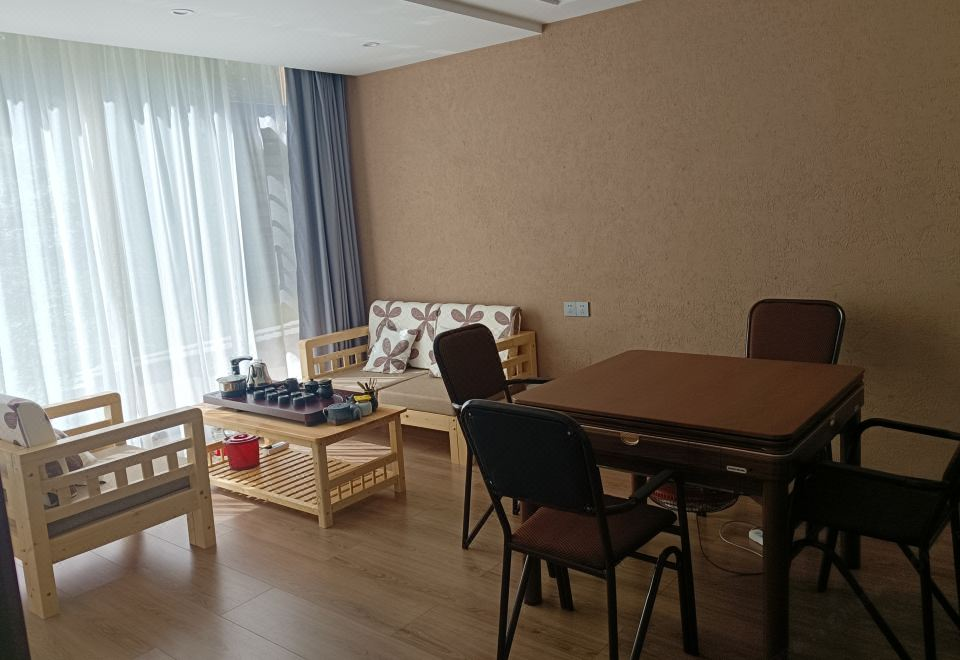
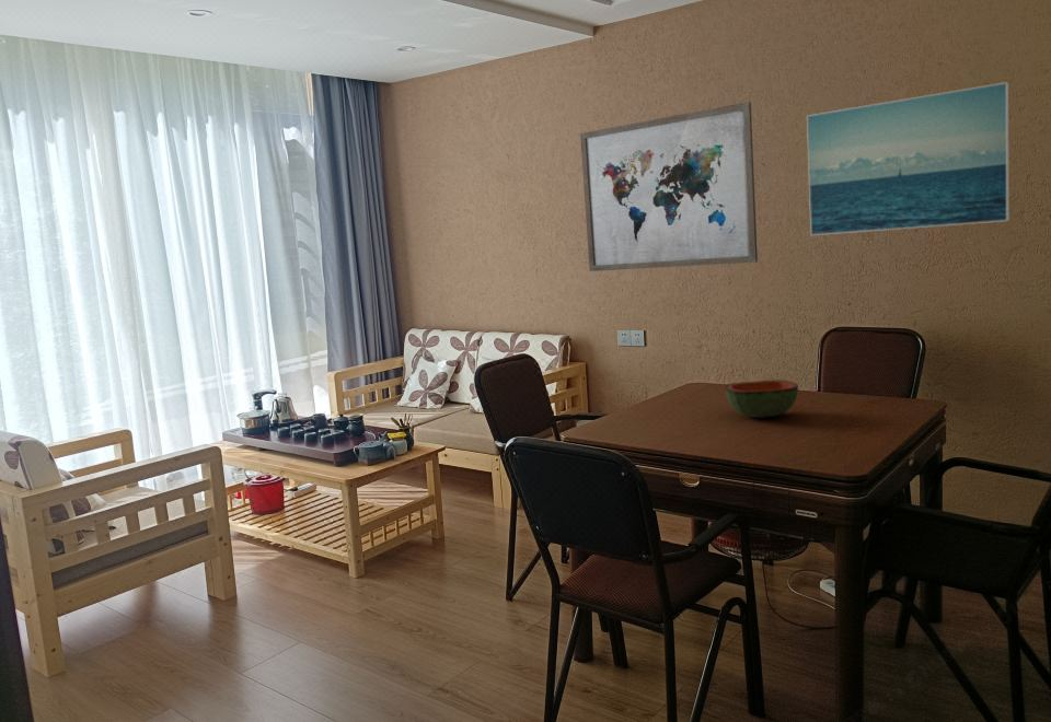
+ wall art (663, 194)
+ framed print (901, 164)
+ bowl (761, 400)
